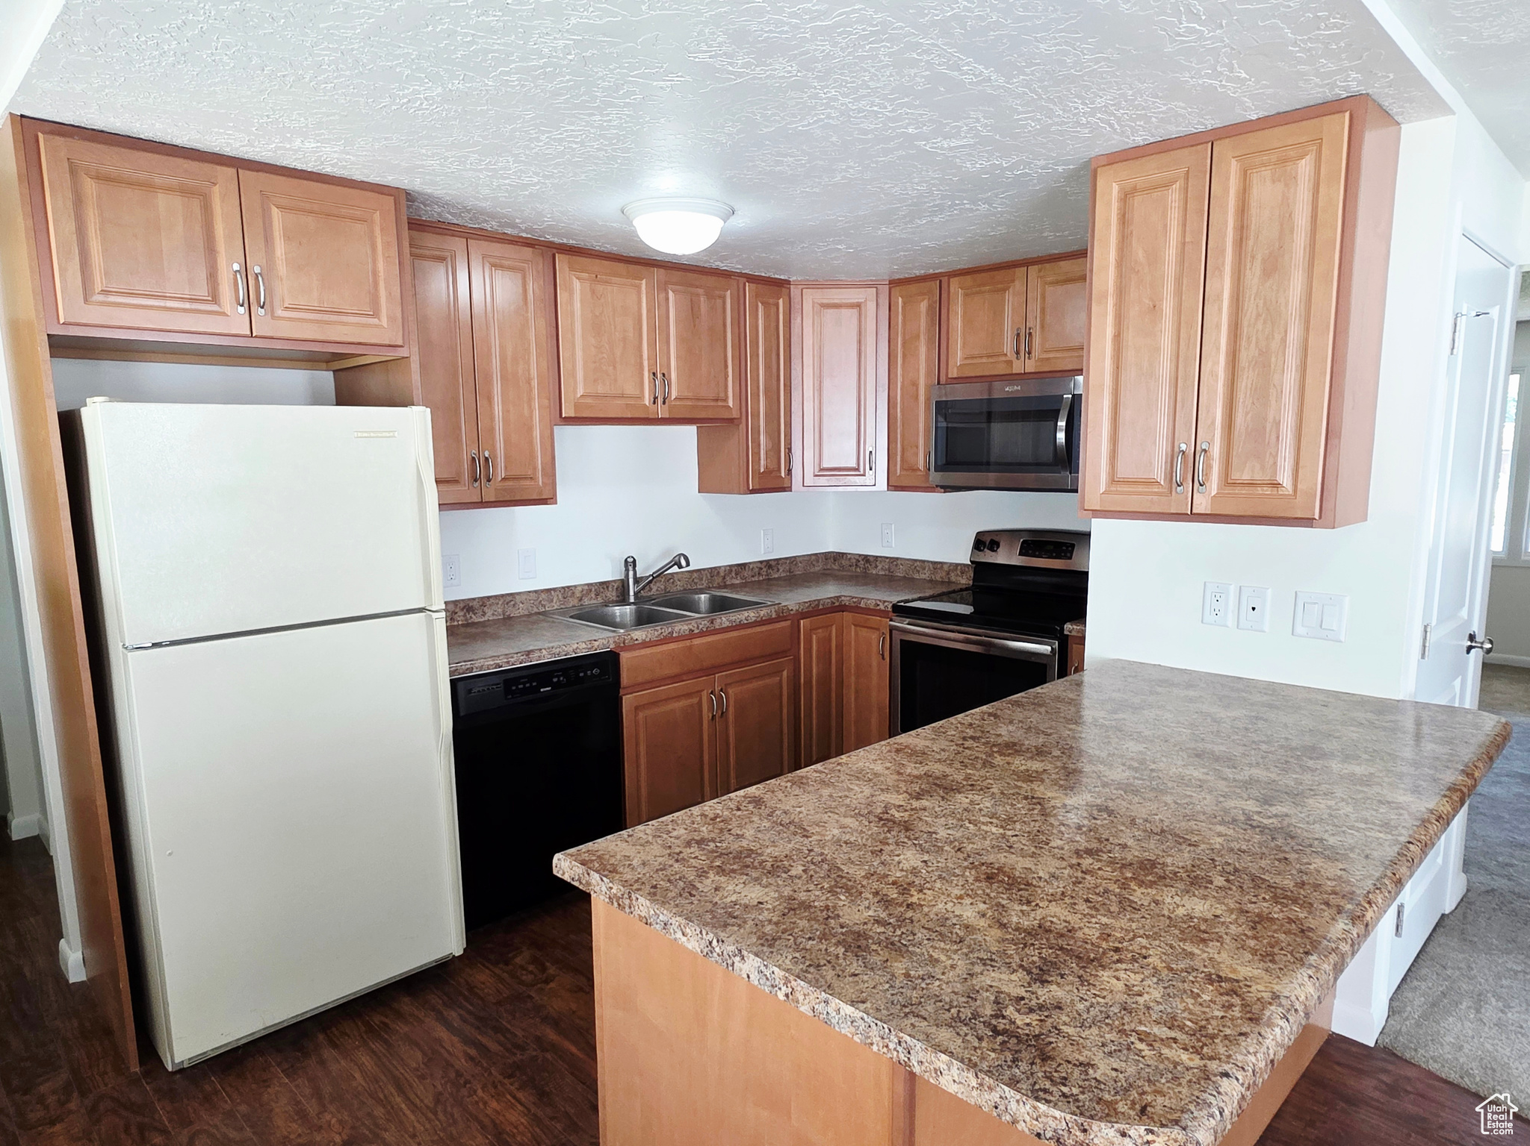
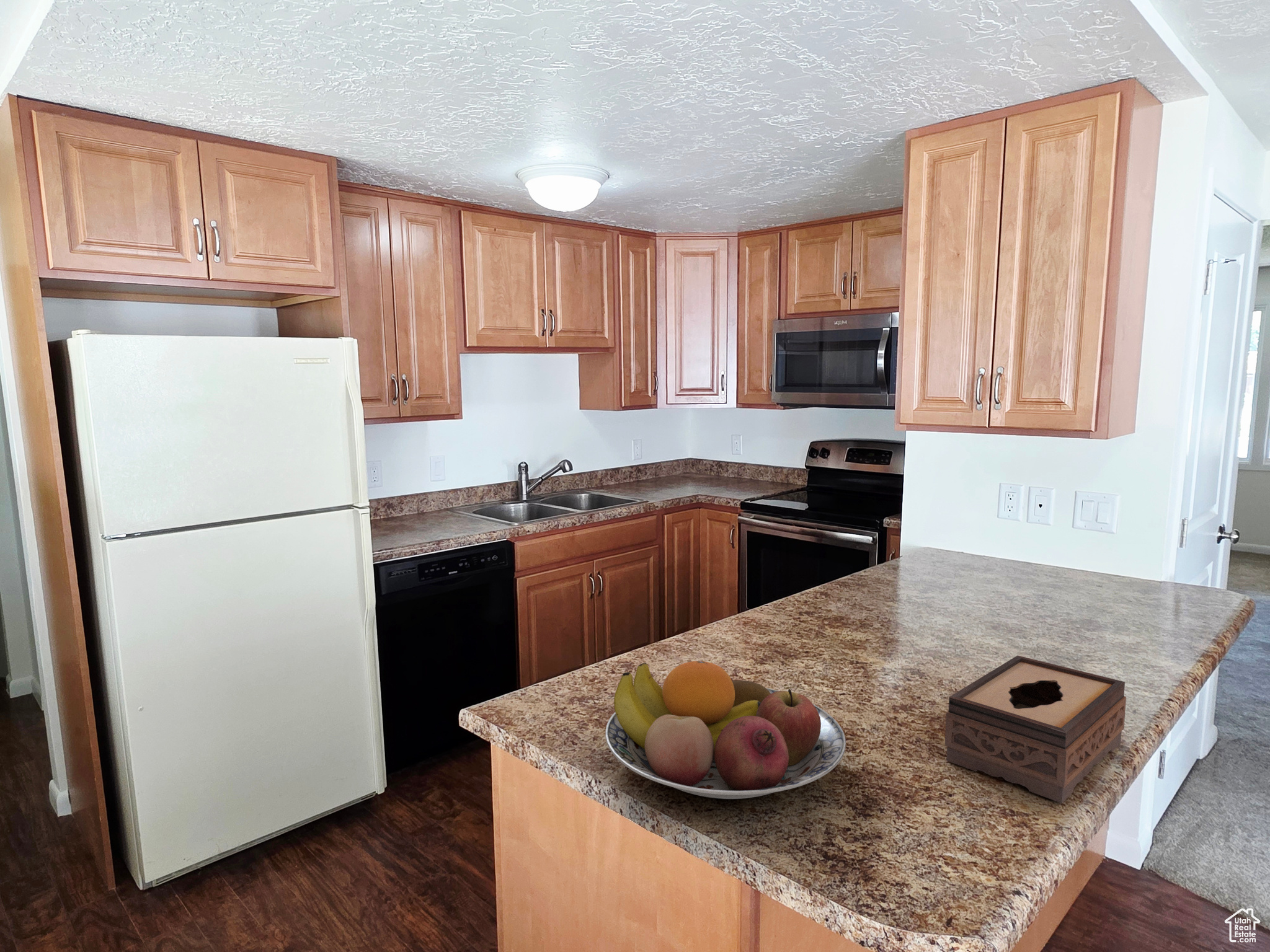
+ tissue box (1037, 720)
+ fruit bowl (723, 720)
